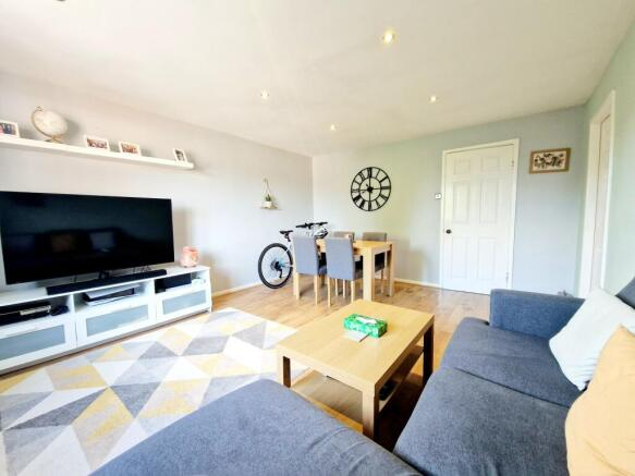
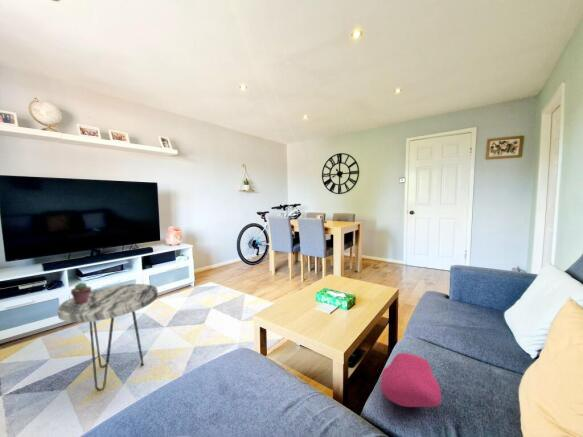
+ side table (111, 335)
+ potted succulent (81, 292)
+ cushion (411, 381)
